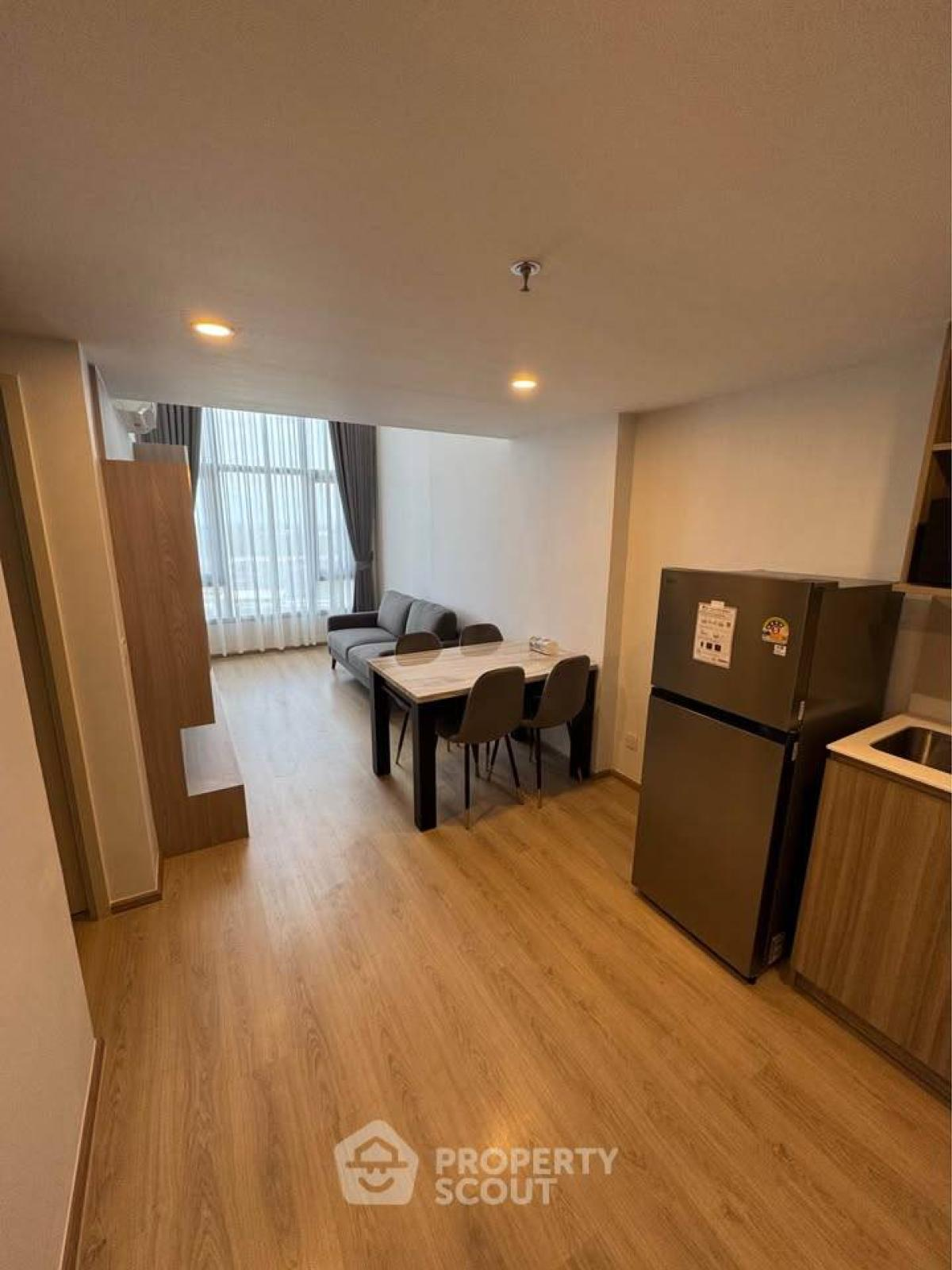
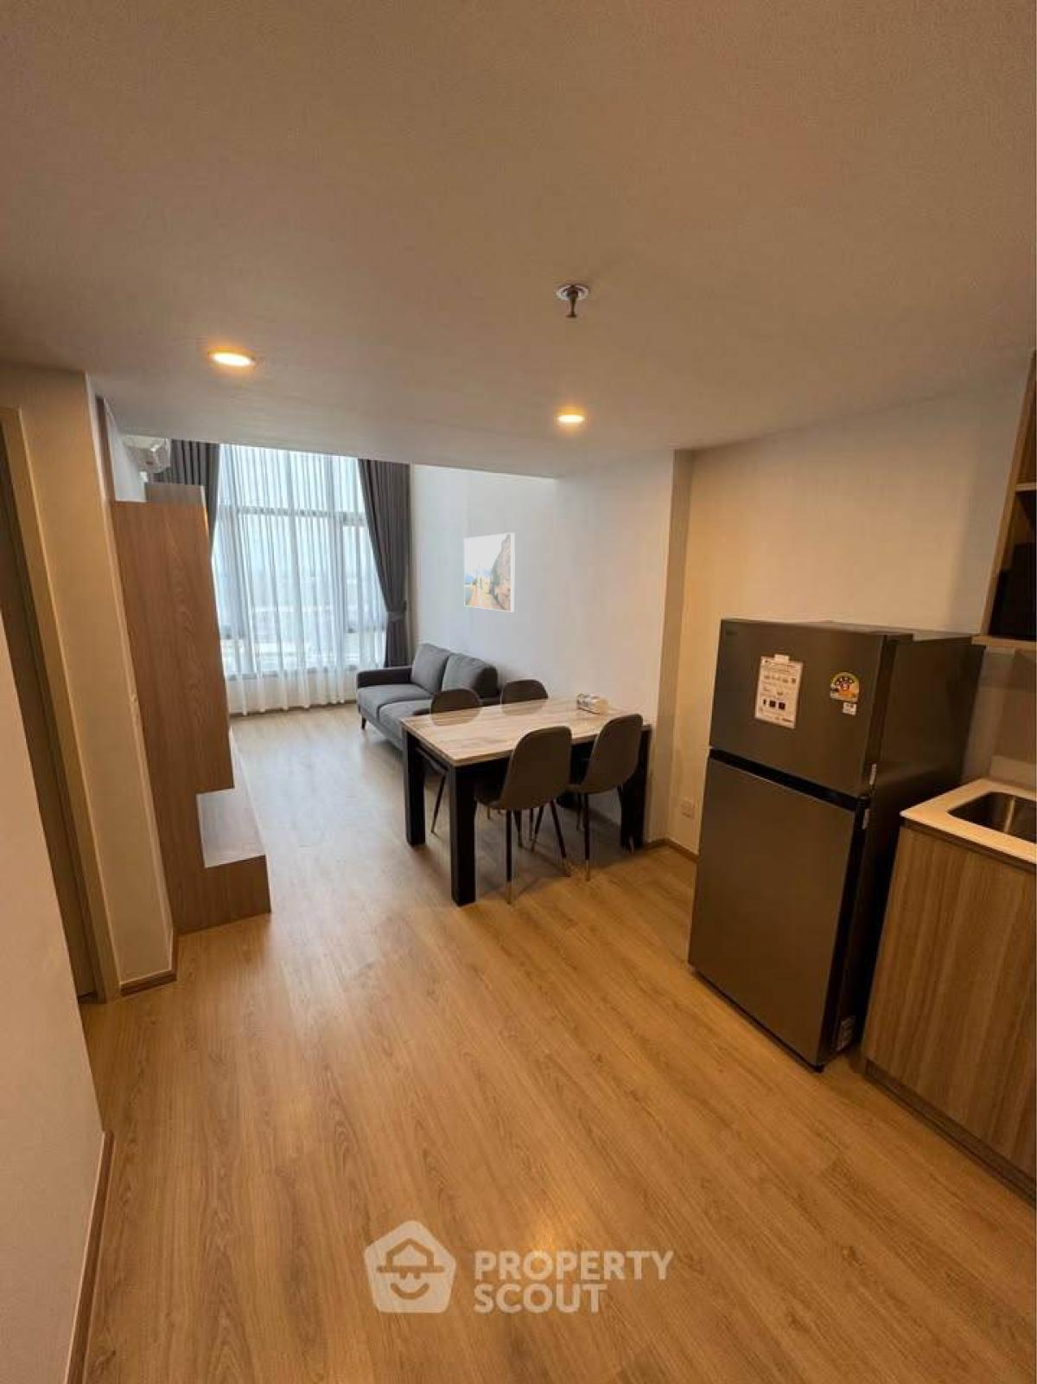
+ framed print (487, 572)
